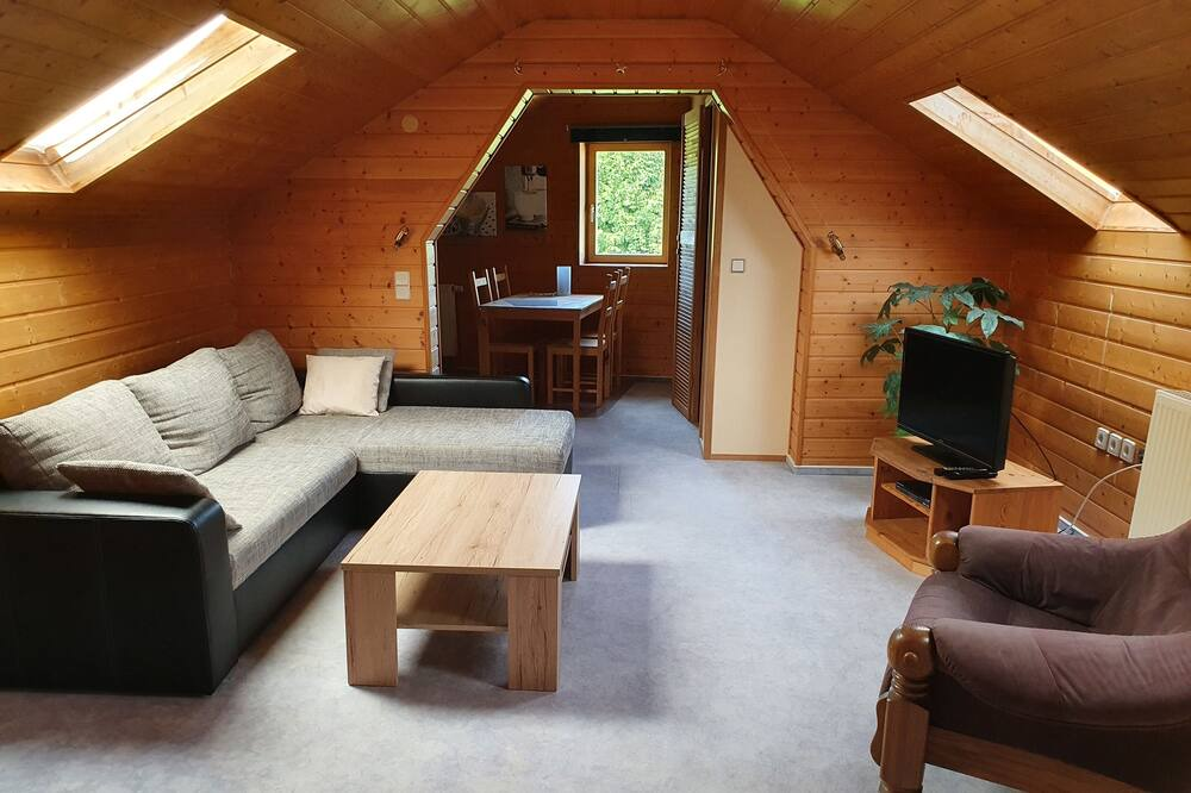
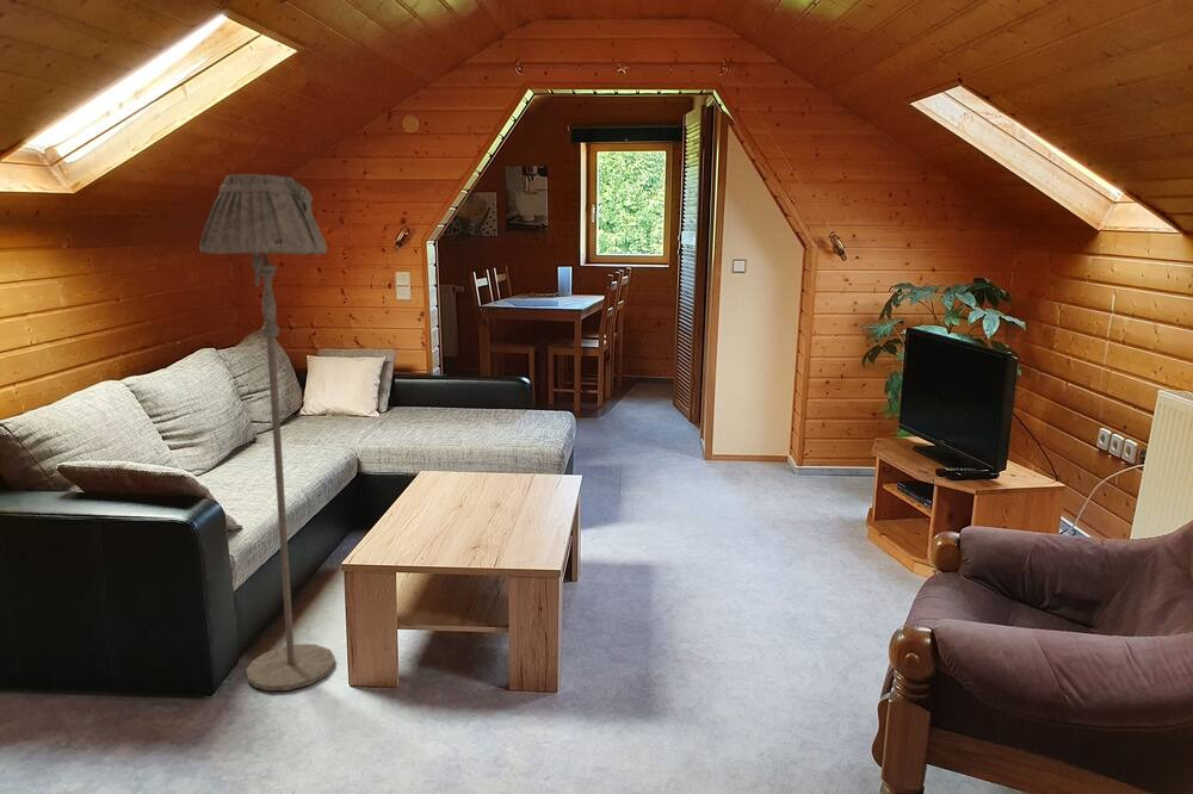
+ floor lamp (277, 436)
